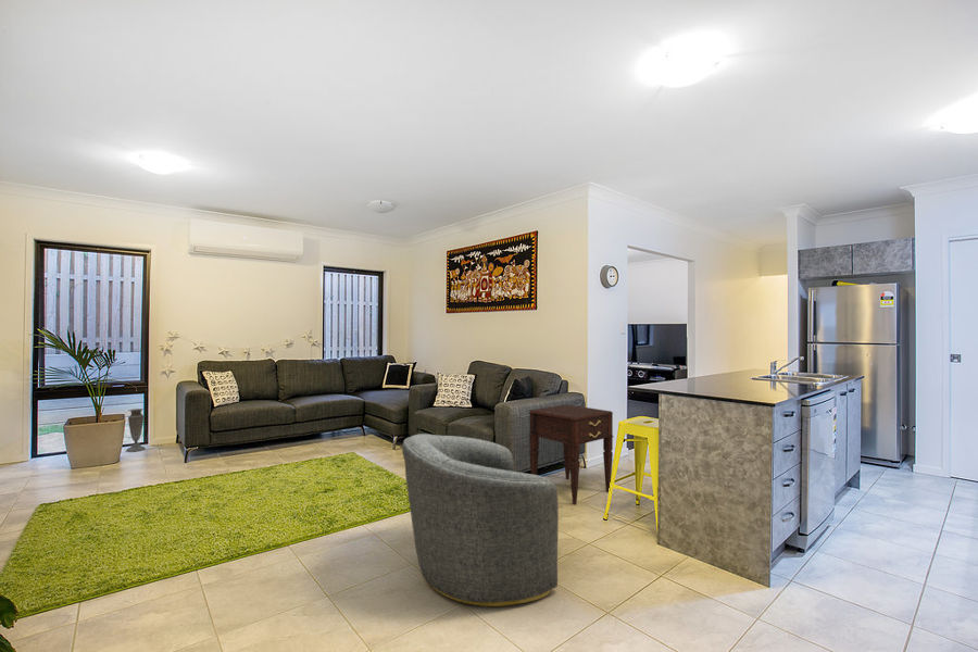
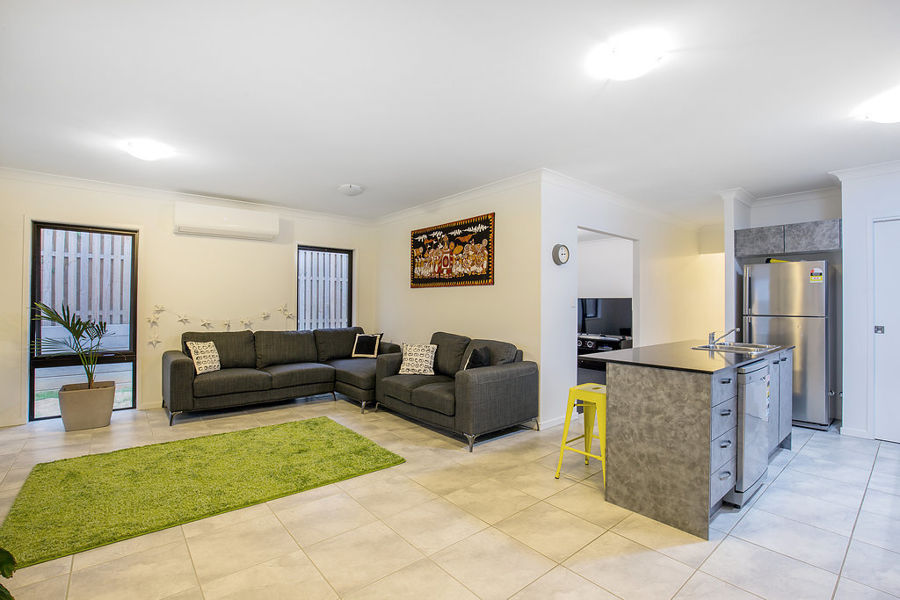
- armchair (473, 501)
- nightstand (570, 450)
- vase (136, 429)
